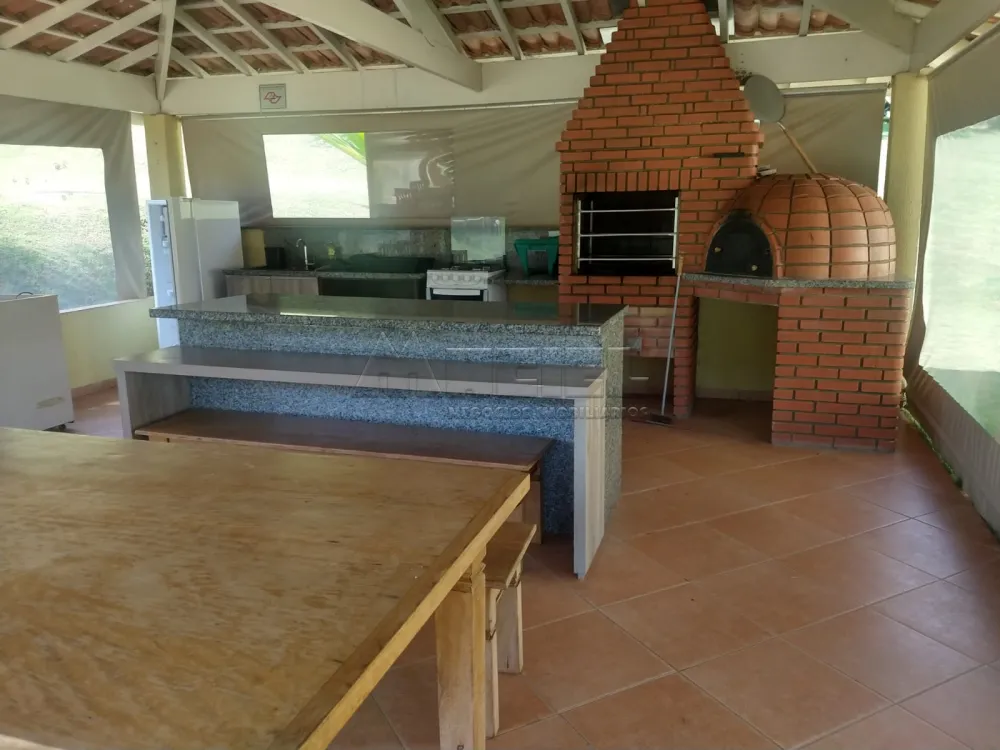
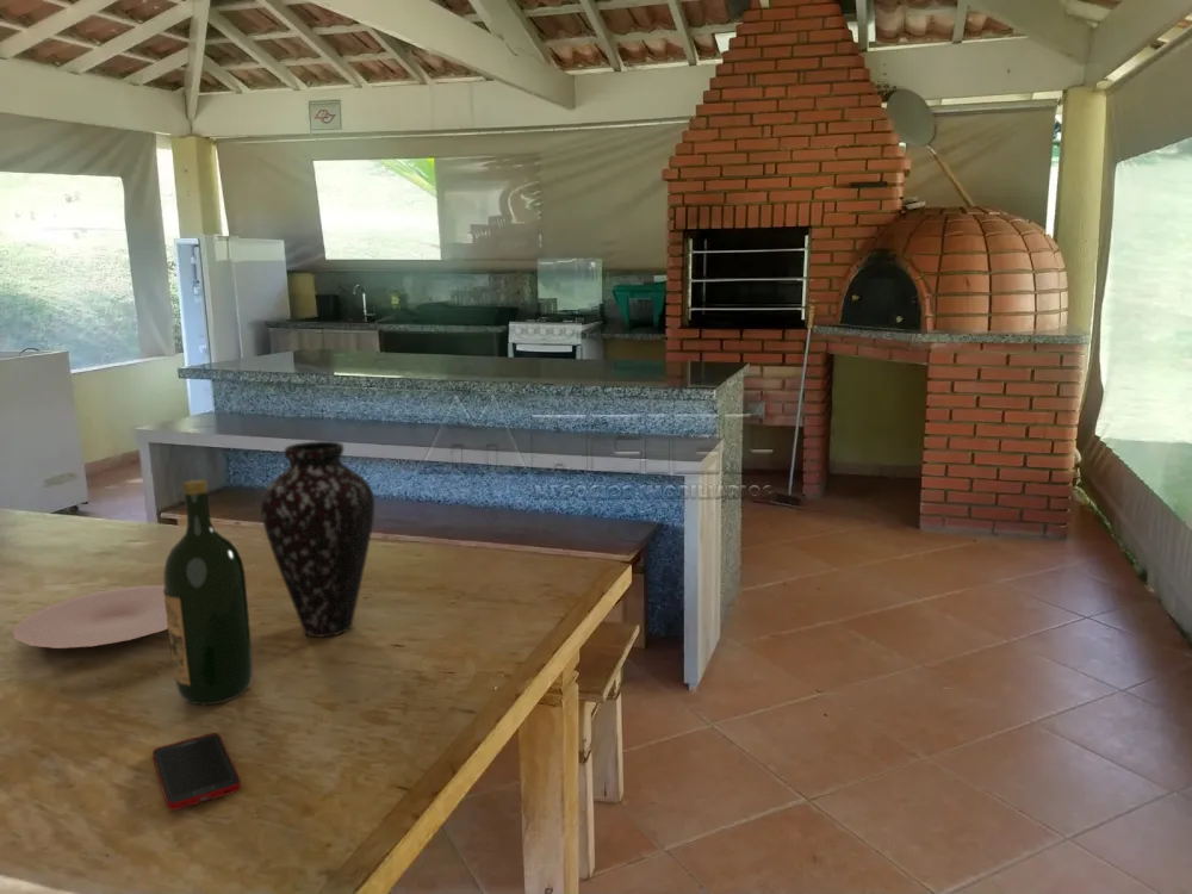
+ vase (321, 539)
+ cell phone (194, 769)
+ plate (114, 620)
+ wine bottle (205, 589)
